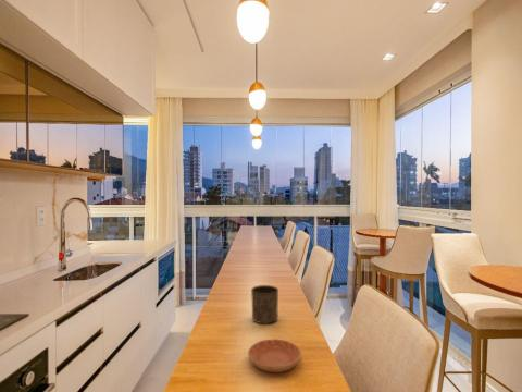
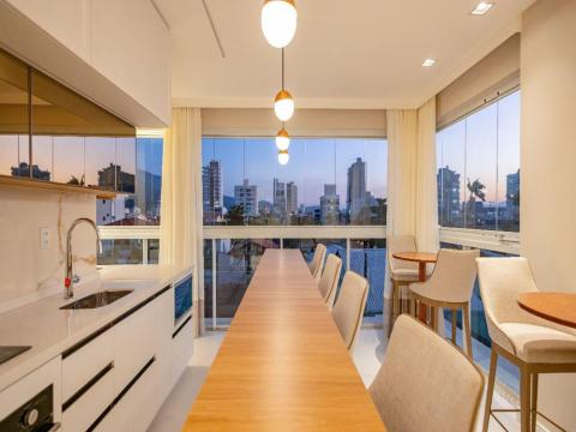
- cup (264, 304)
- saucer (274, 356)
